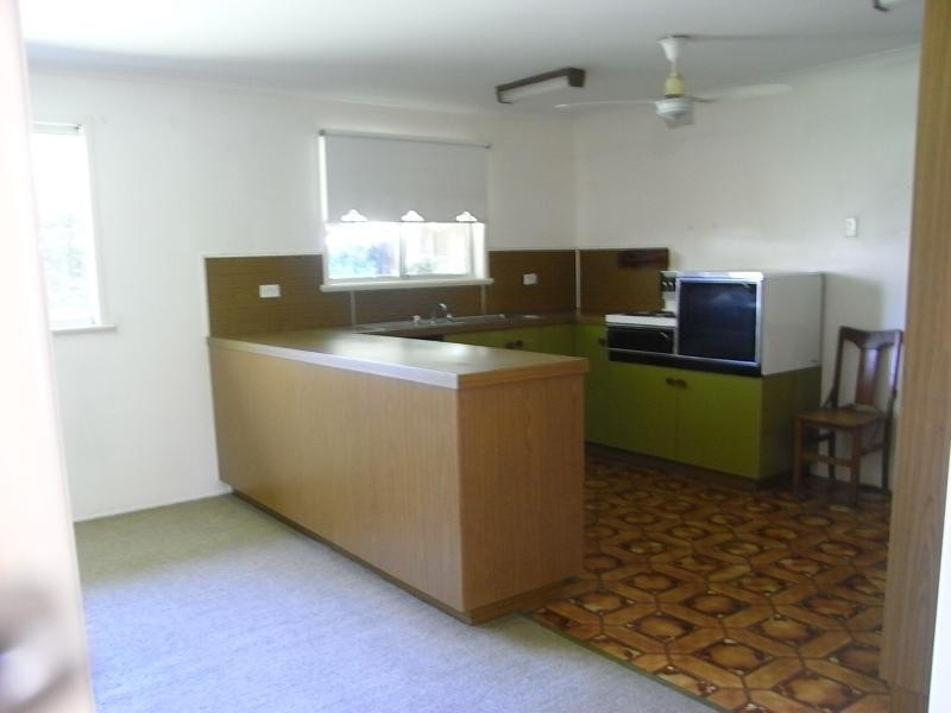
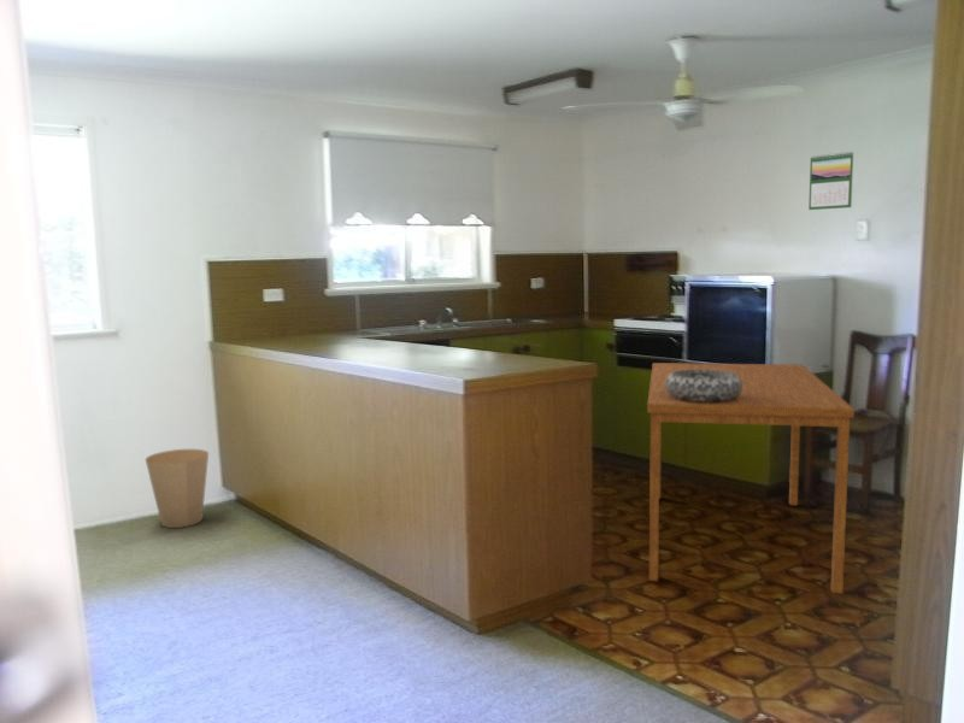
+ trash can (180, 488)
+ decorative bowl (703, 384)
+ dining table (733, 423)
+ calendar (830, 181)
